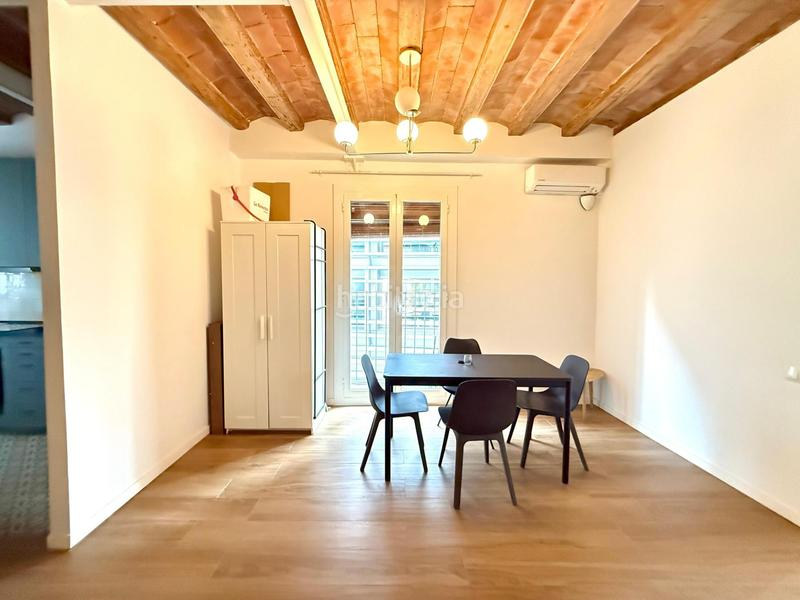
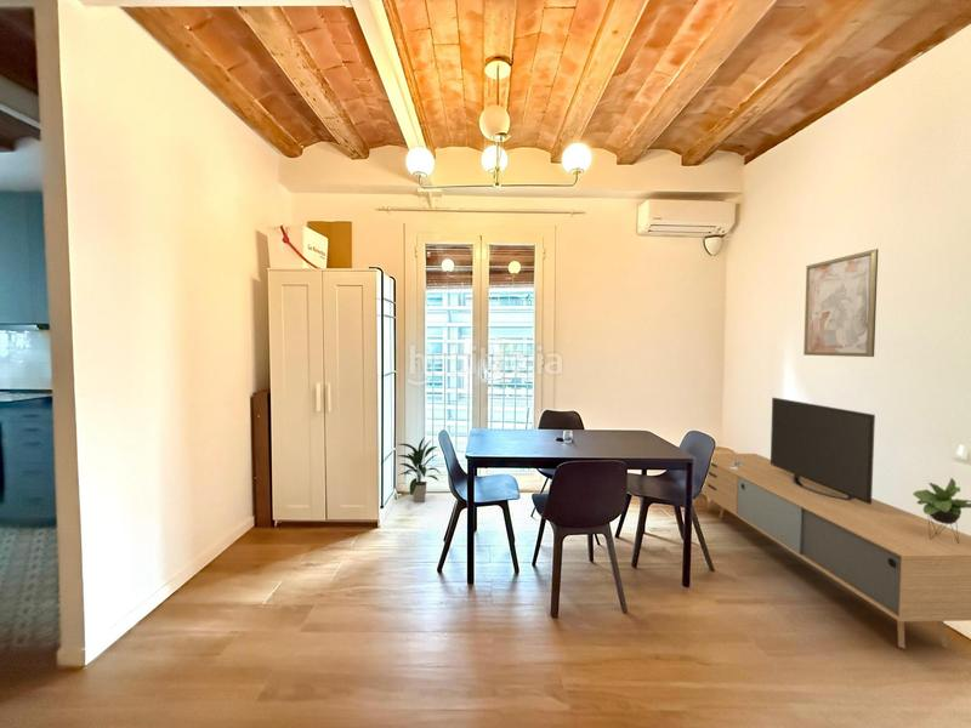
+ wall art (836, 307)
+ media console (807, 485)
+ indoor plant (418, 468)
